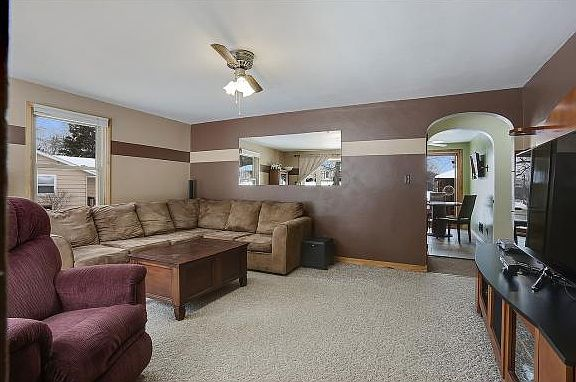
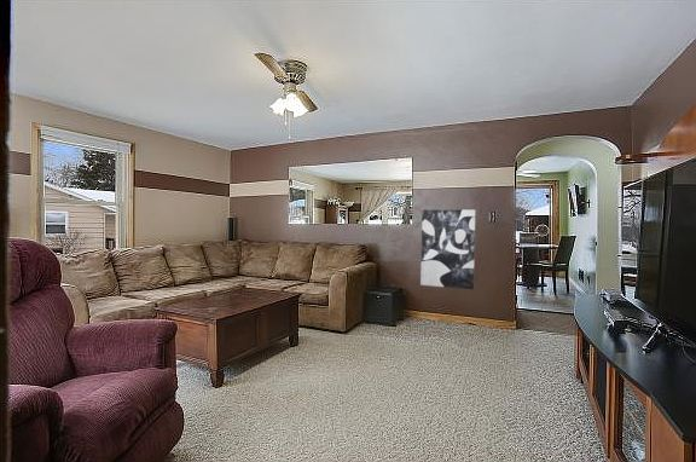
+ wall art (447, 248)
